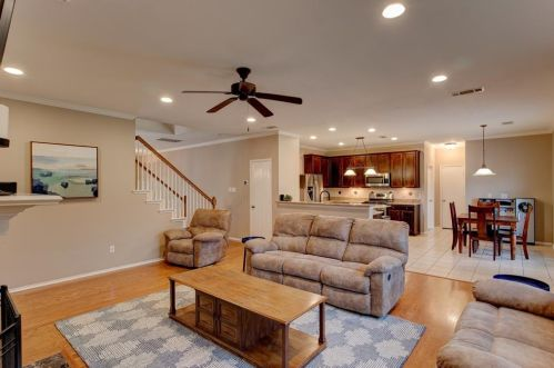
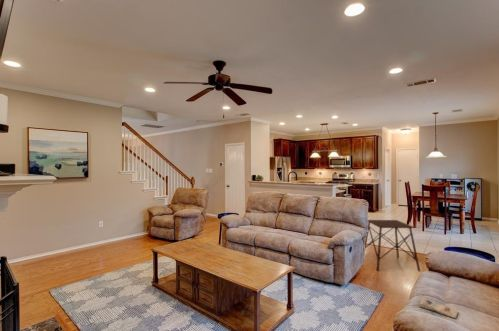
+ paperback book (435, 307)
+ side table (389, 242)
